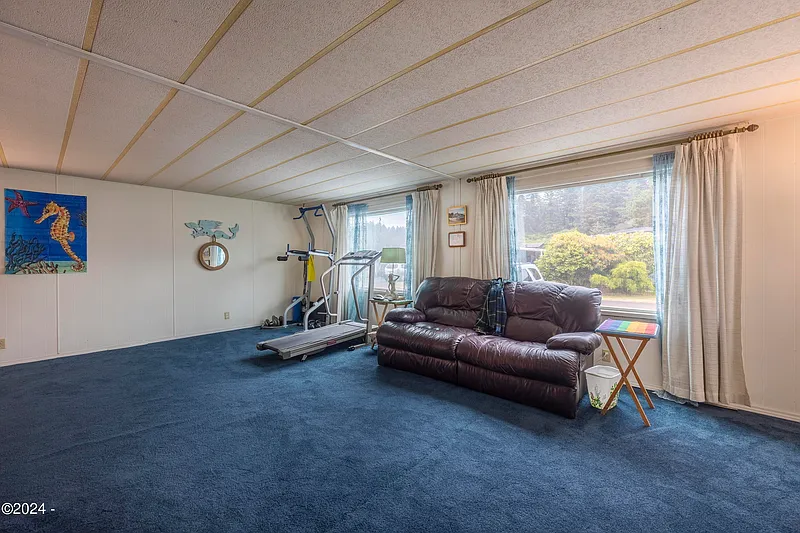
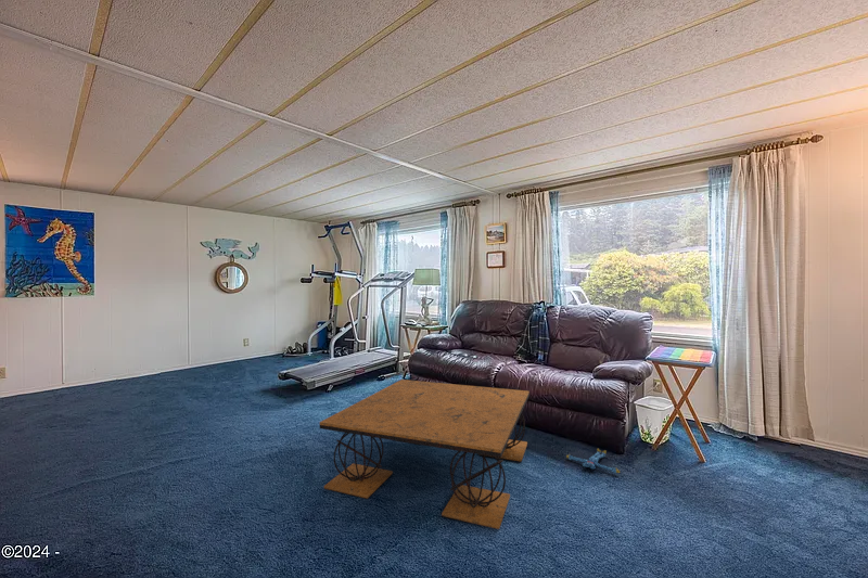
+ coffee table (437, 434)
+ plush toy (595, 459)
